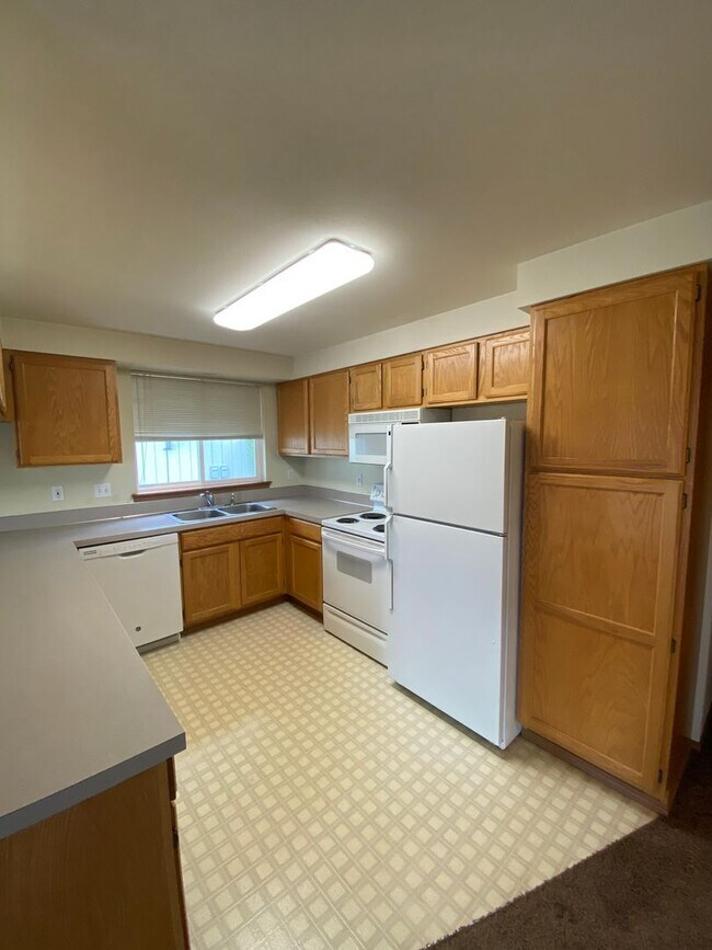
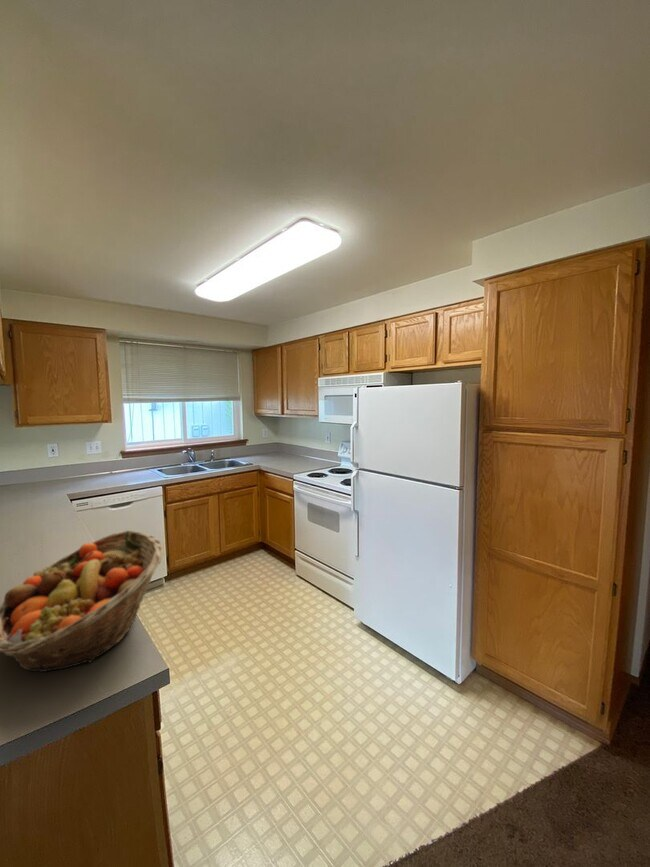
+ fruit basket (86, 591)
